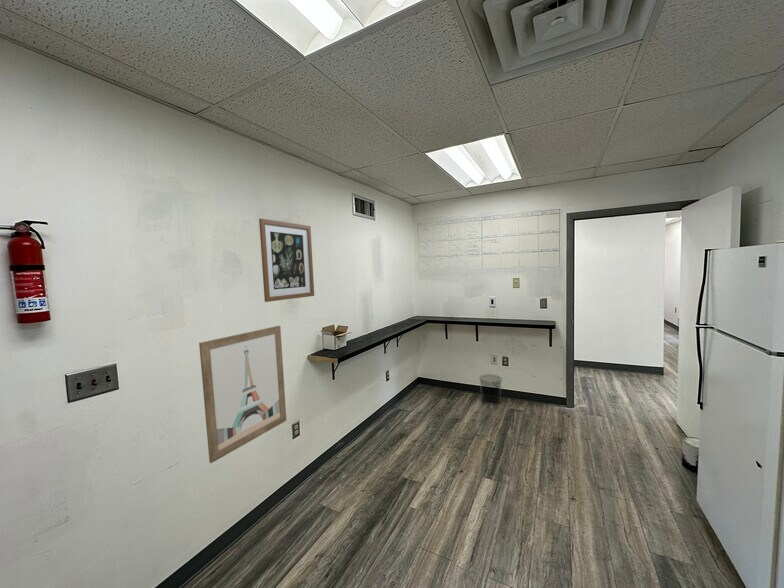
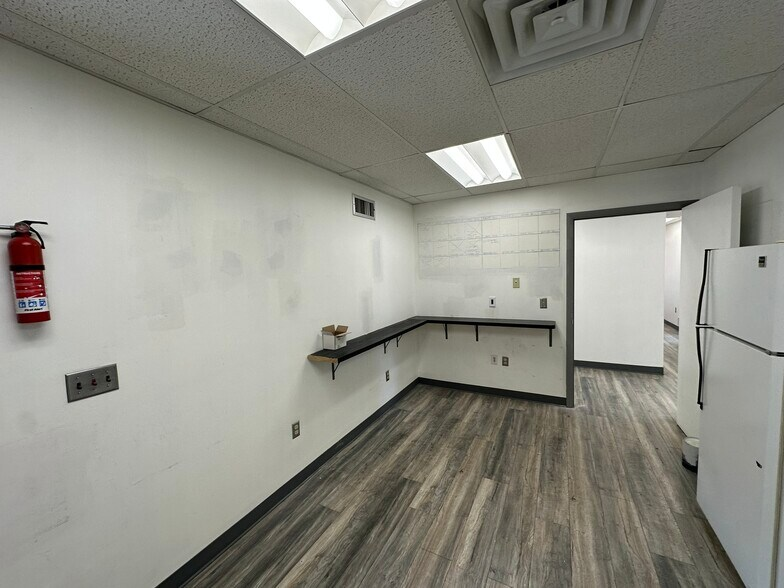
- waste bin (490, 389)
- wall art (248, 386)
- wall art (289, 261)
